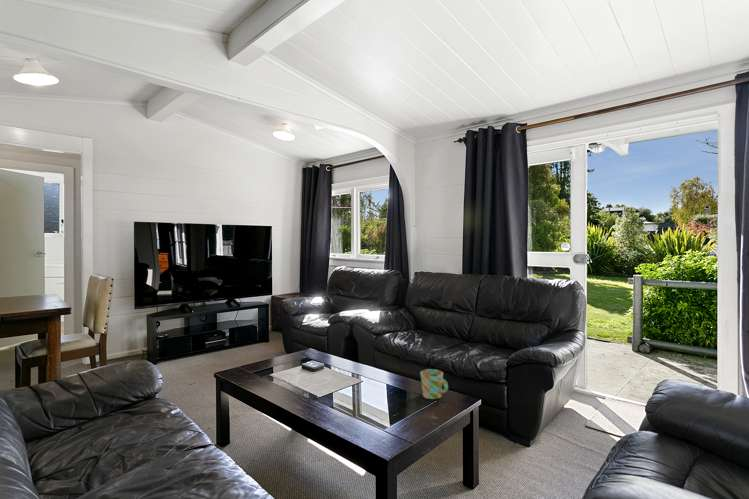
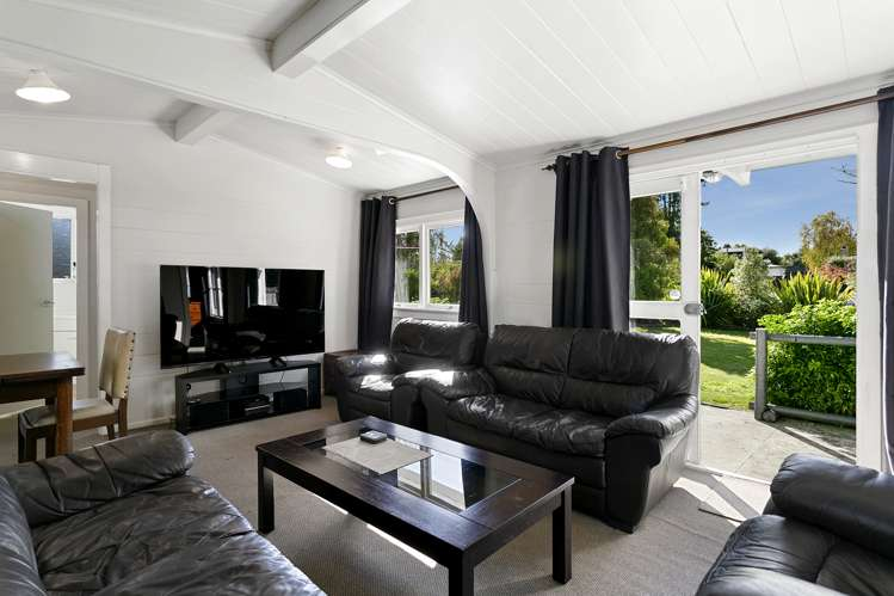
- mug (434, 384)
